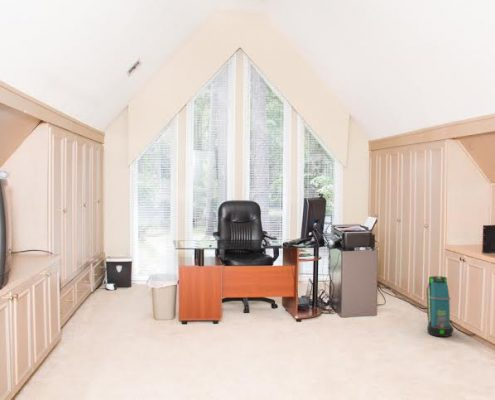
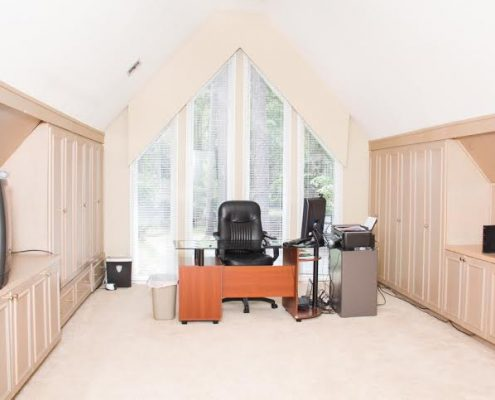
- backpack (438, 304)
